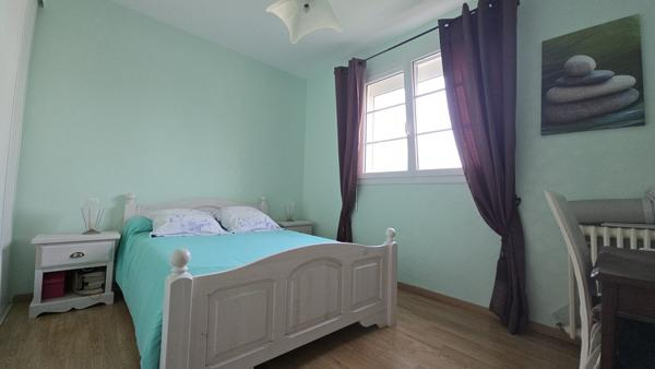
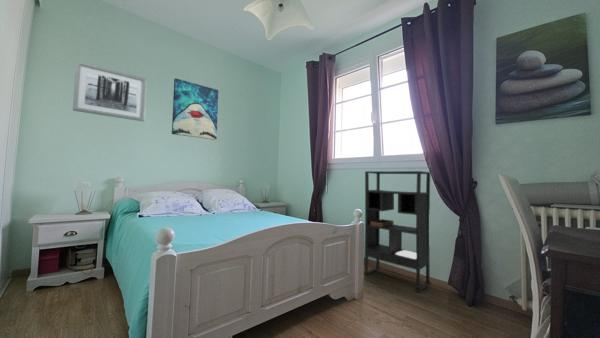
+ wall art (112, 93)
+ wall art (196, 110)
+ bookshelf (395, 225)
